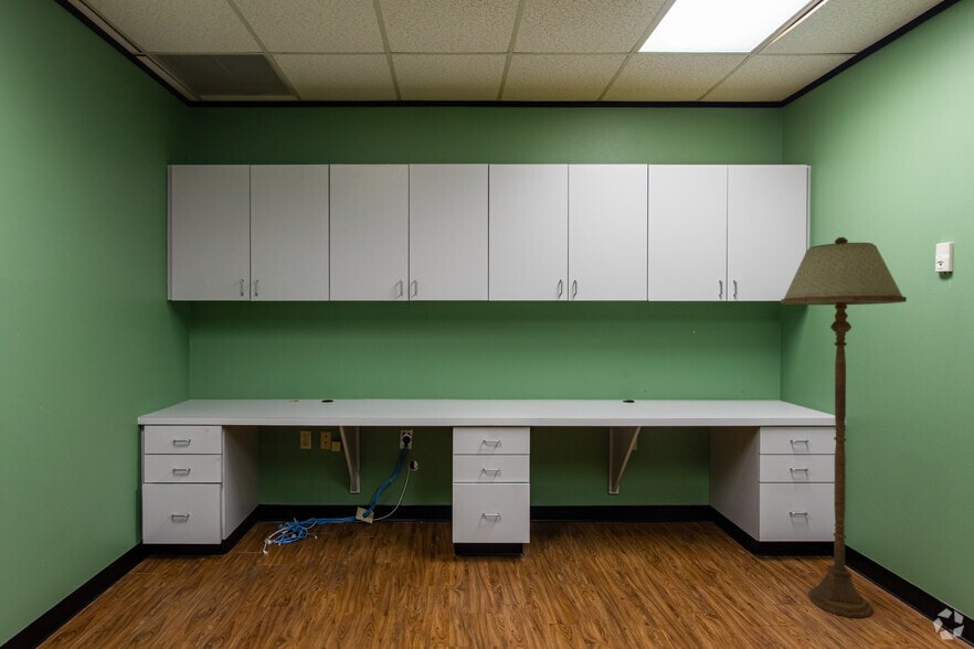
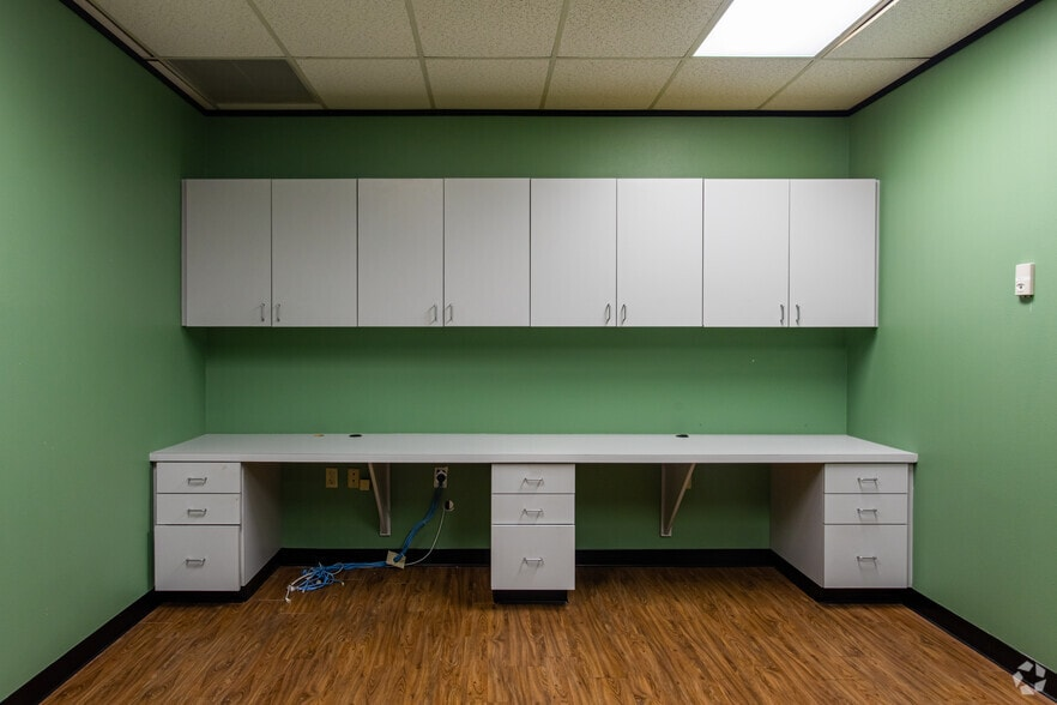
- floor lamp (839, 419)
